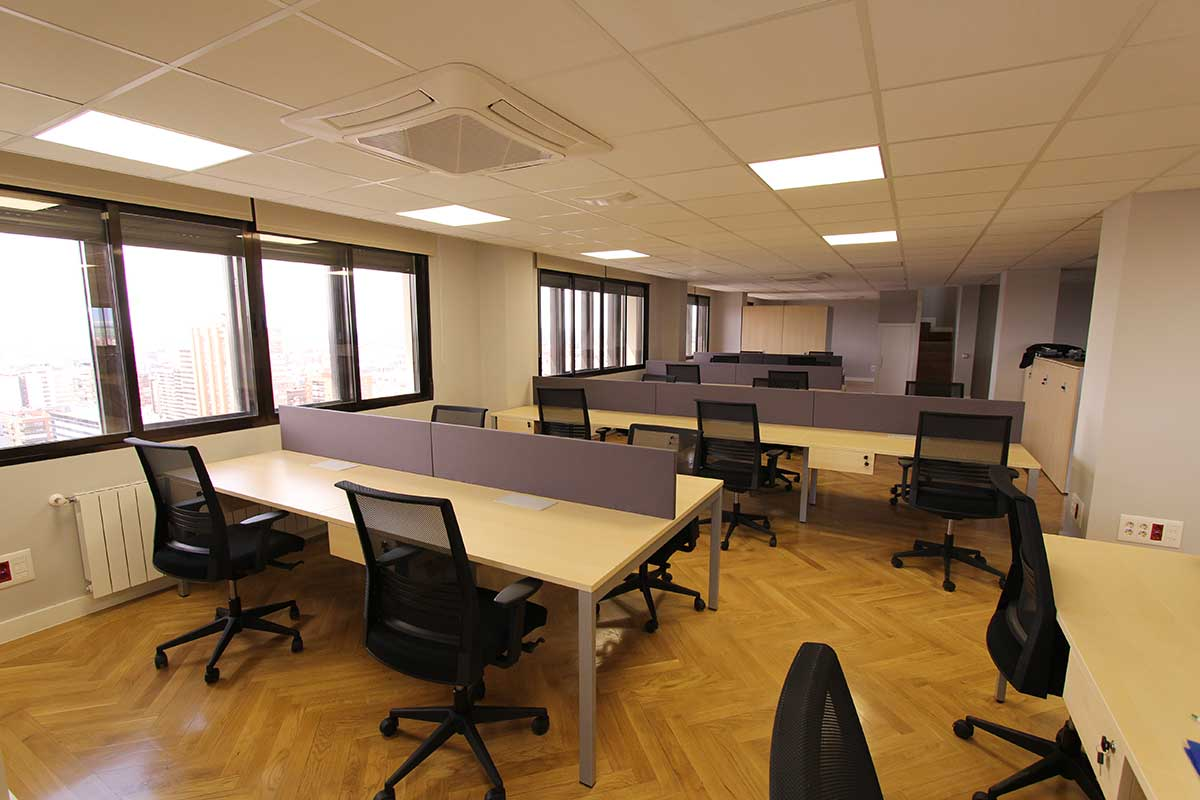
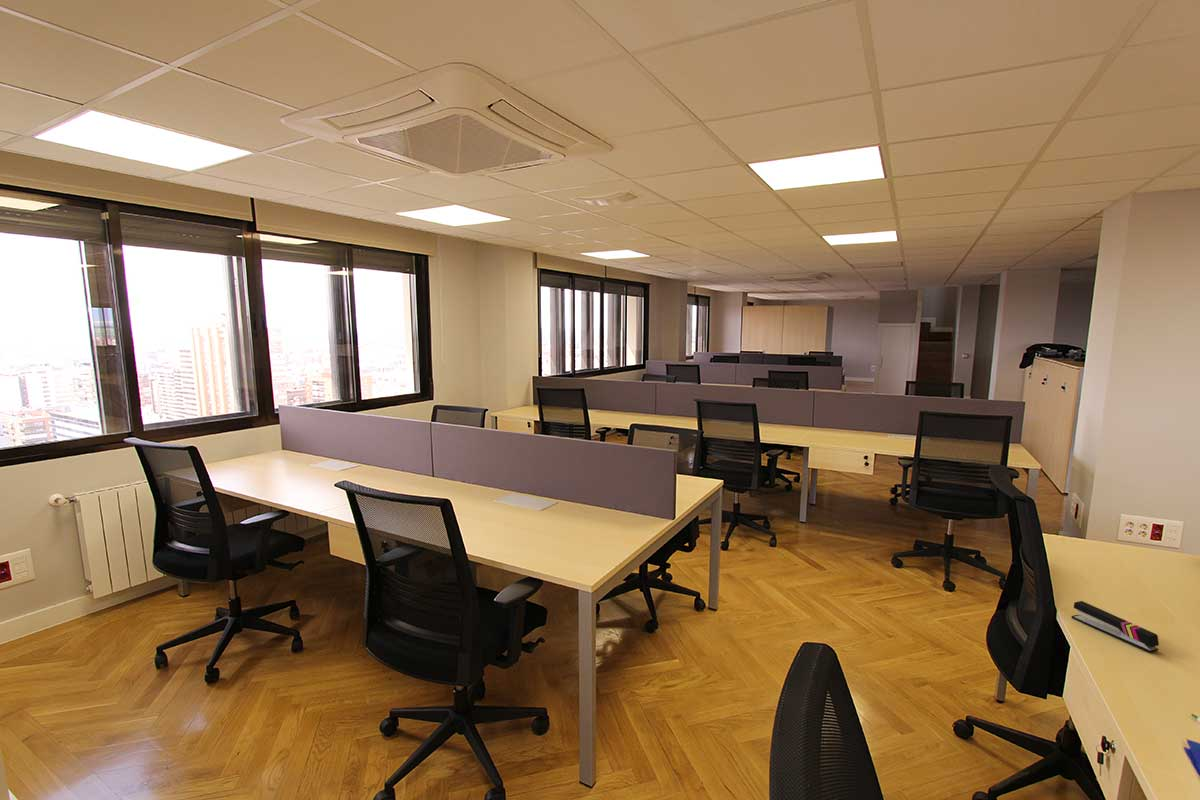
+ stapler (1113, 624)
